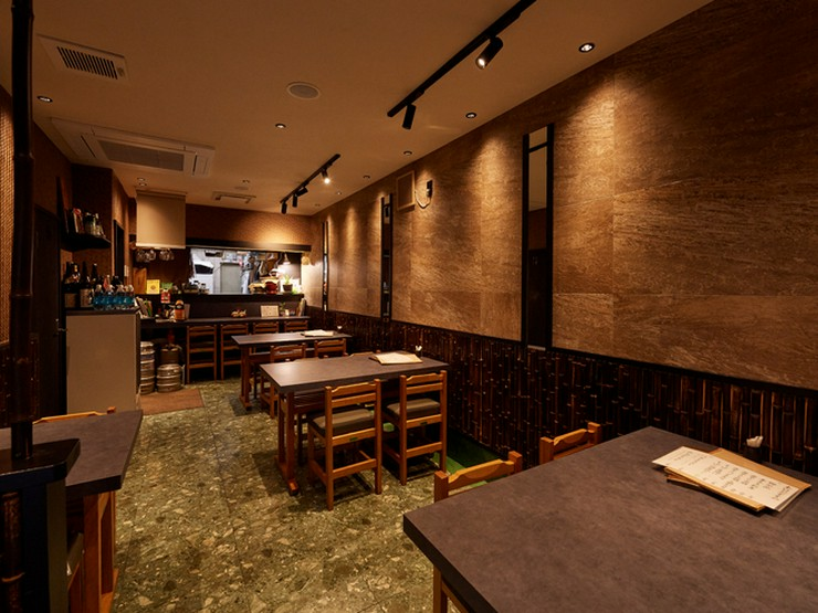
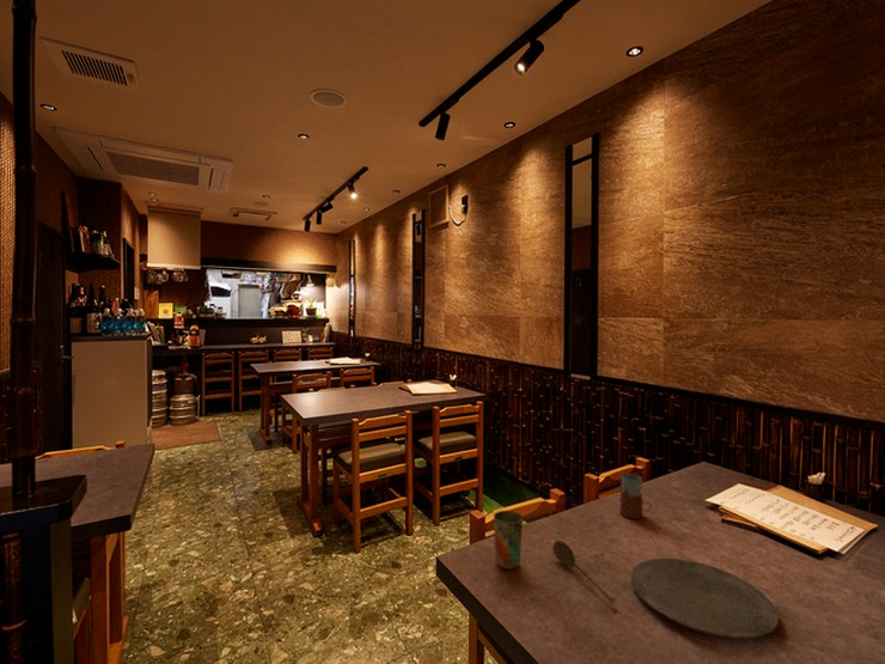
+ soupspoon (580, 568)
+ plate (698, 595)
+ drinking glass (635, 497)
+ cup (507, 540)
